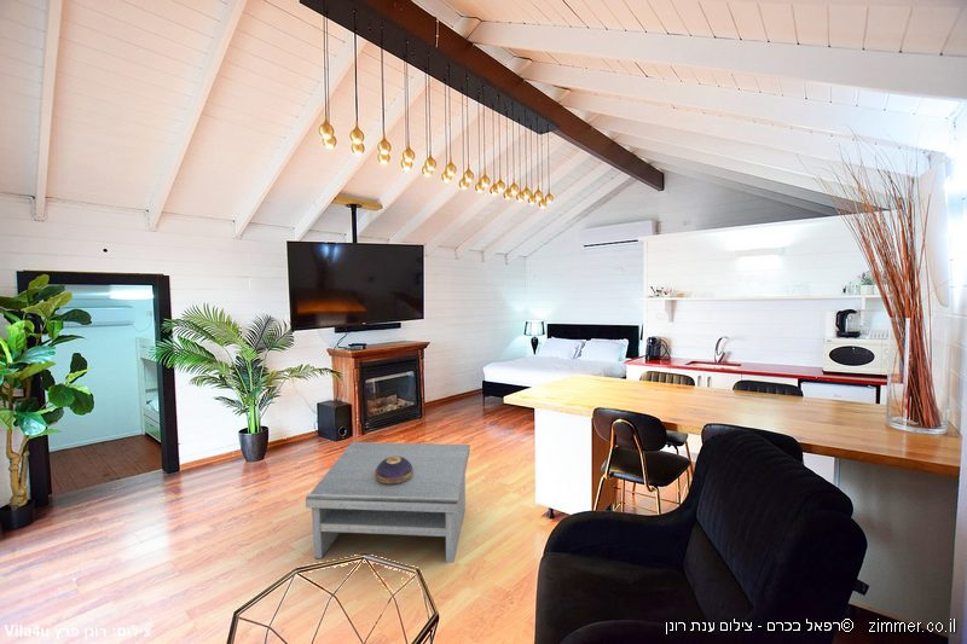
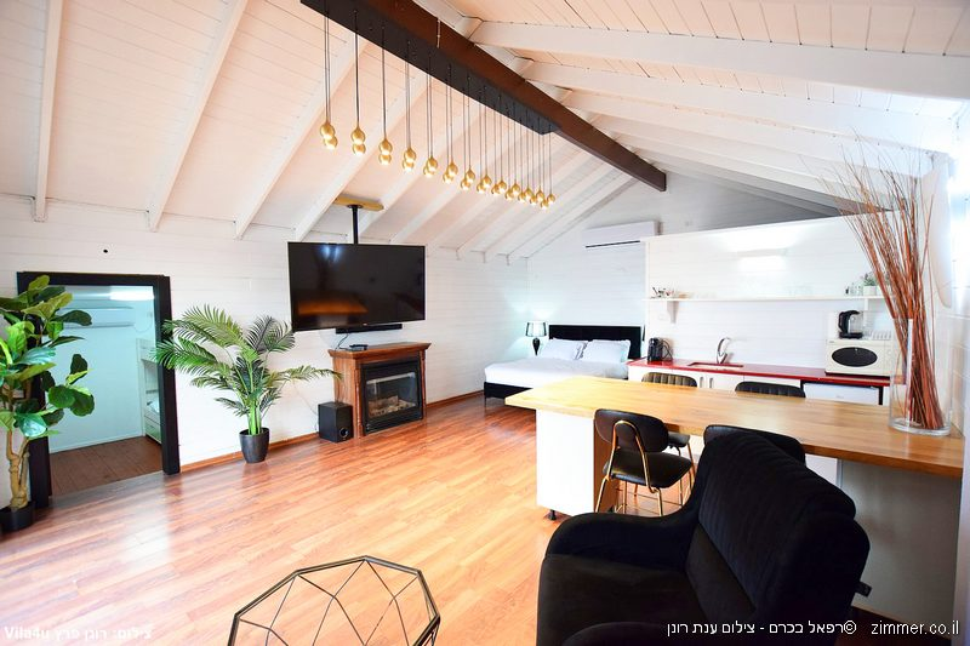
- decorative bowl (394, 464)
- coffee table (398, 495)
